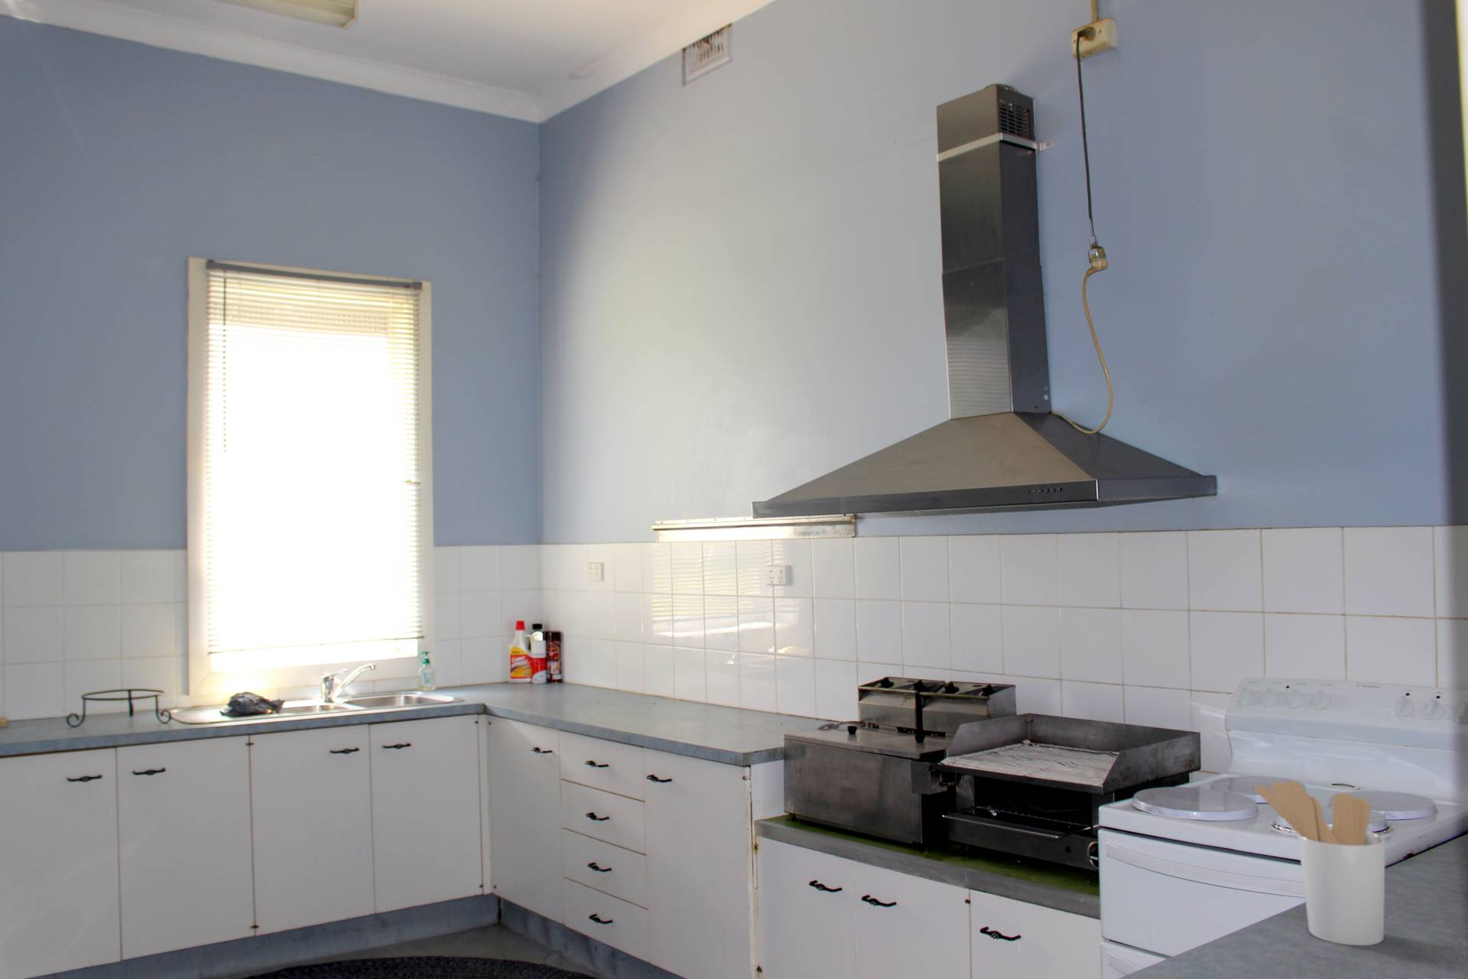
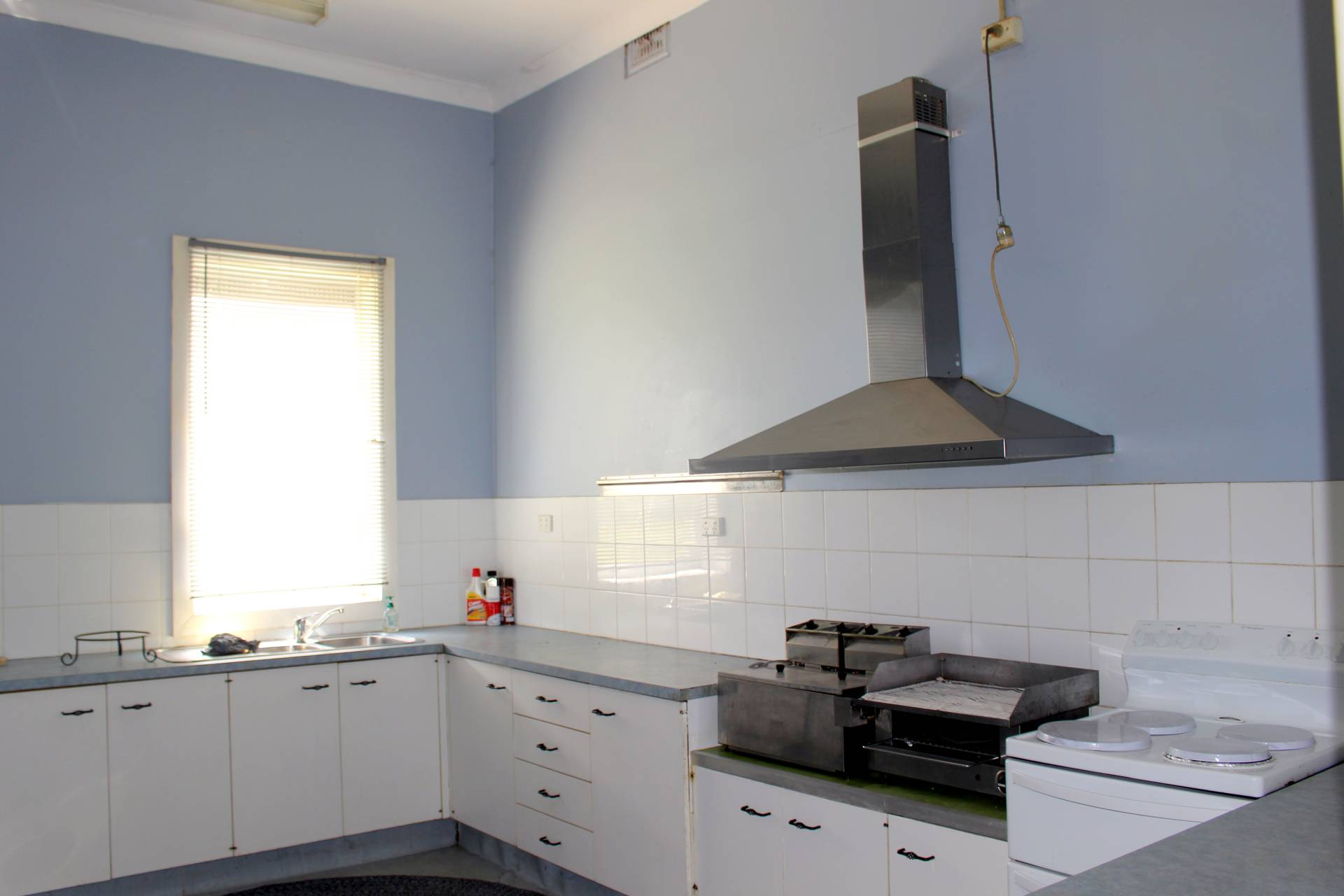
- utensil holder (1322, 856)
